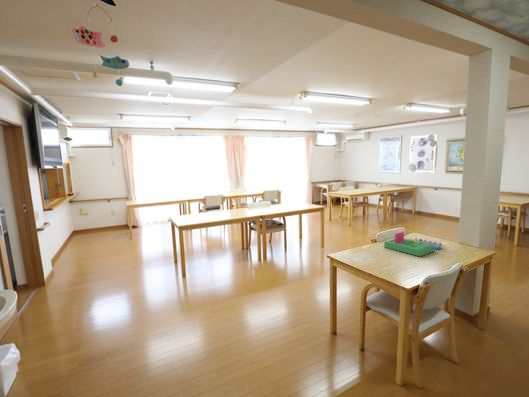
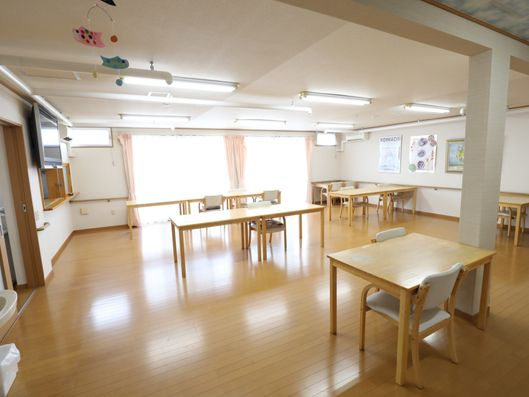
- board game (415, 239)
